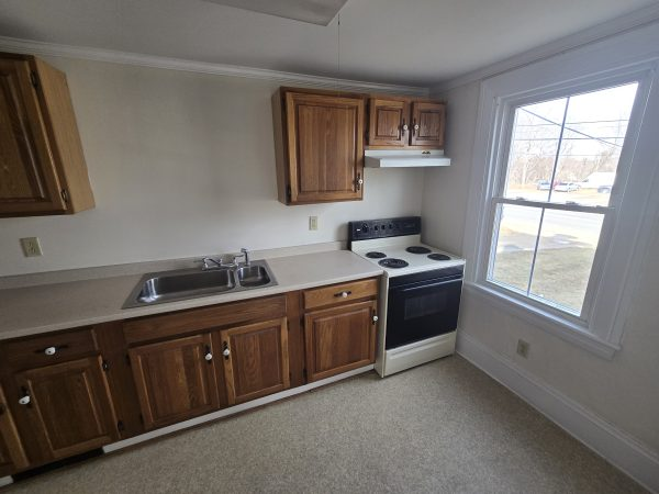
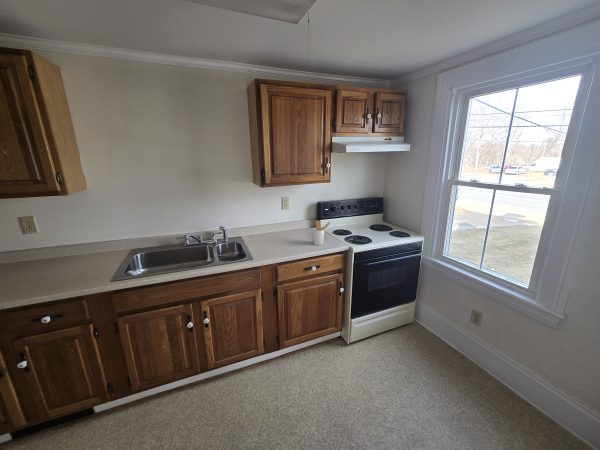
+ utensil holder (321, 232)
